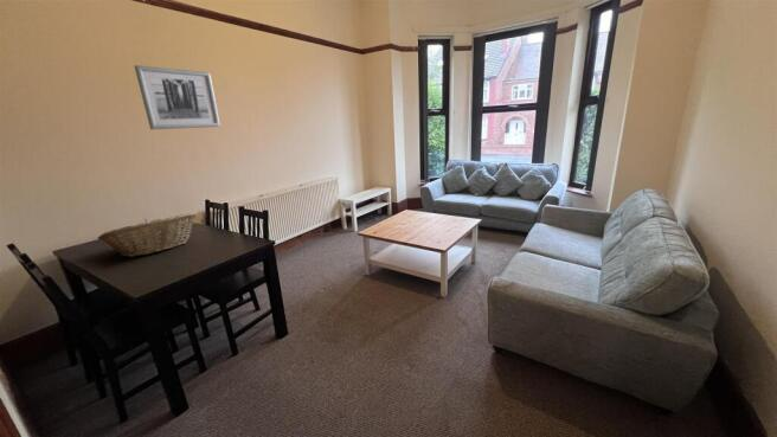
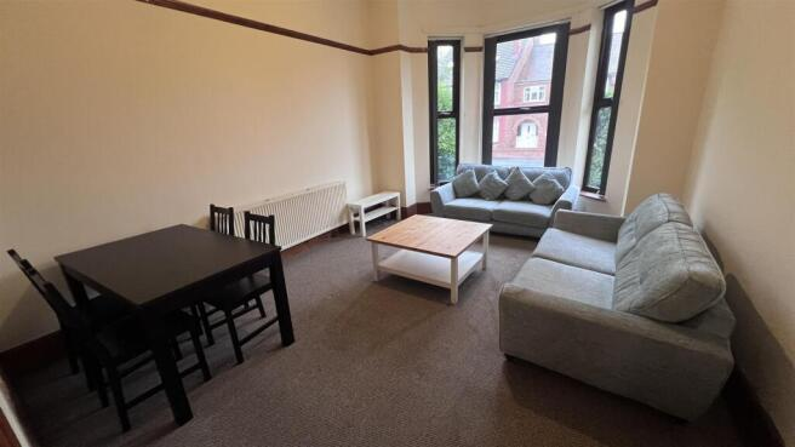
- wall art (181, 98)
- fruit basket (152, 231)
